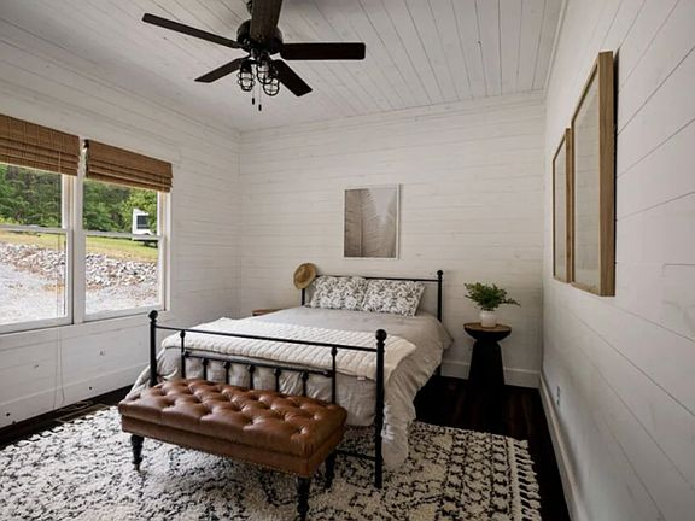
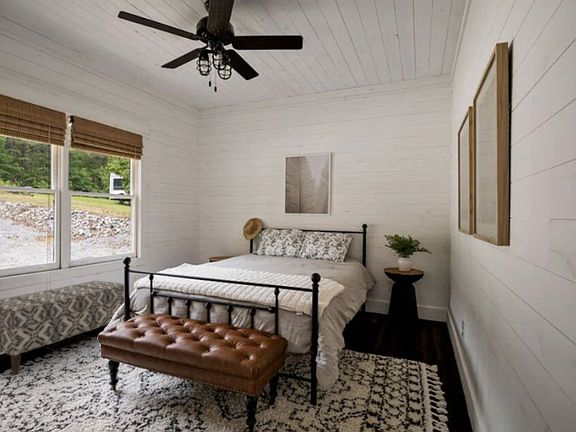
+ bench (62, 319)
